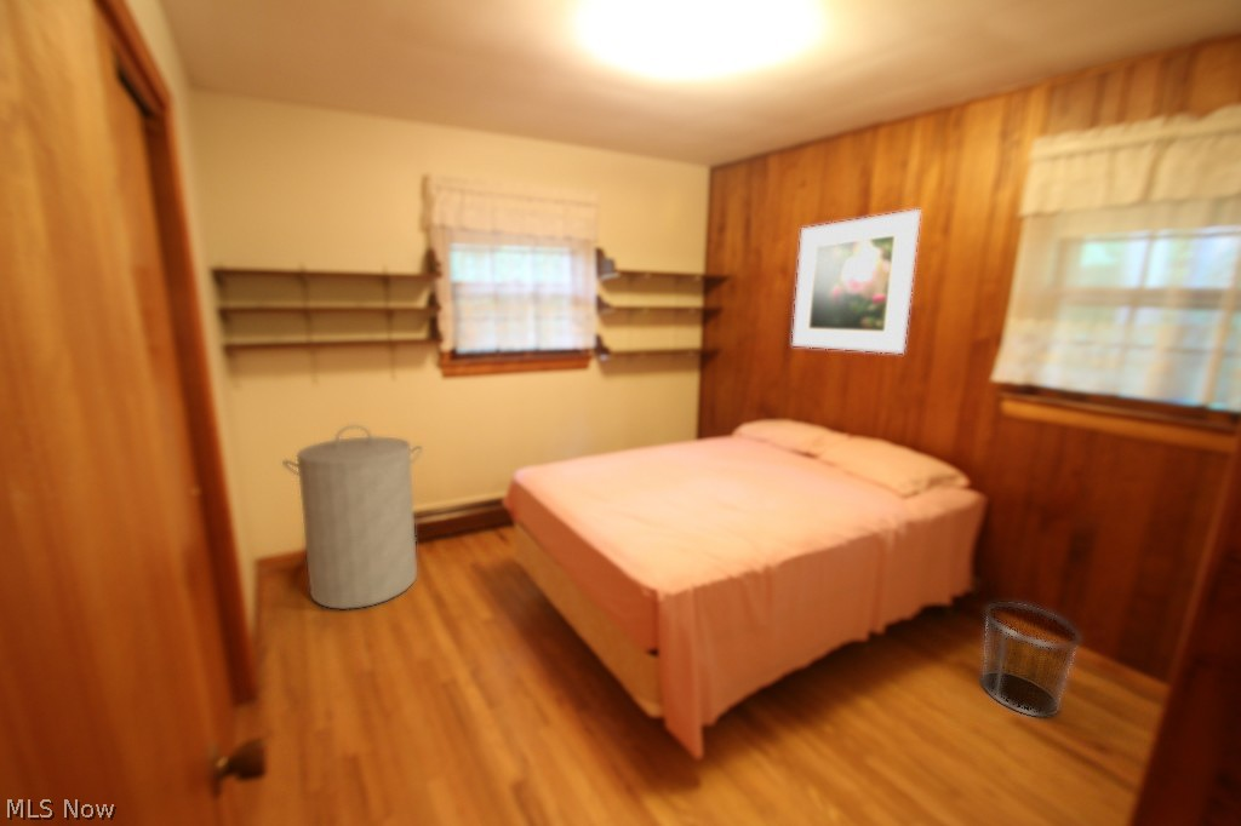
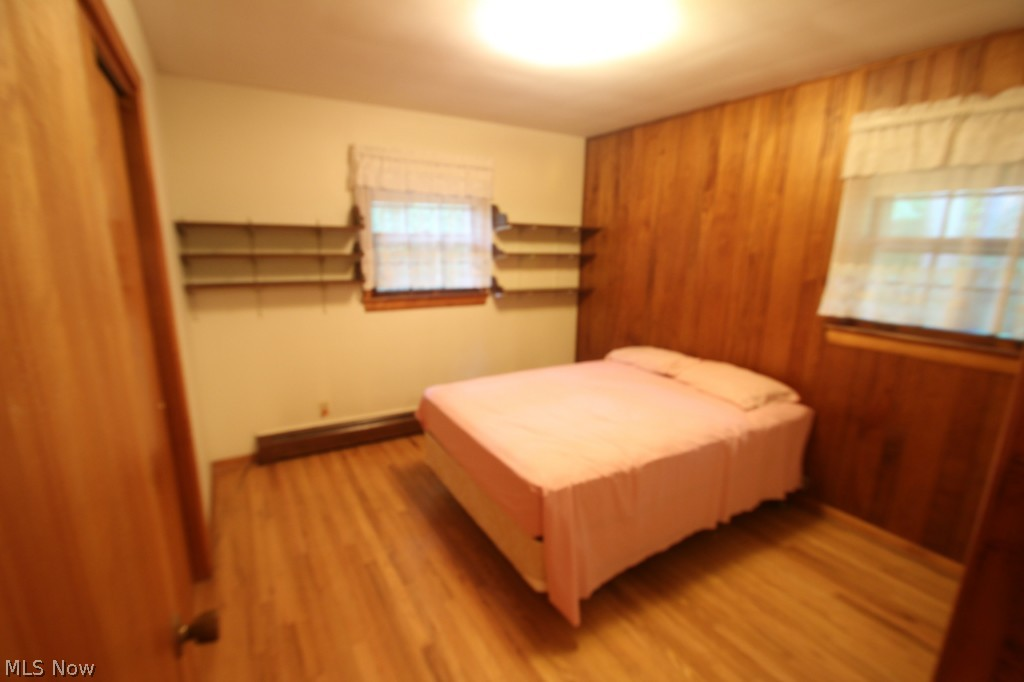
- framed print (848, 286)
- waste bin (1024, 658)
- laundry hamper (360, 506)
